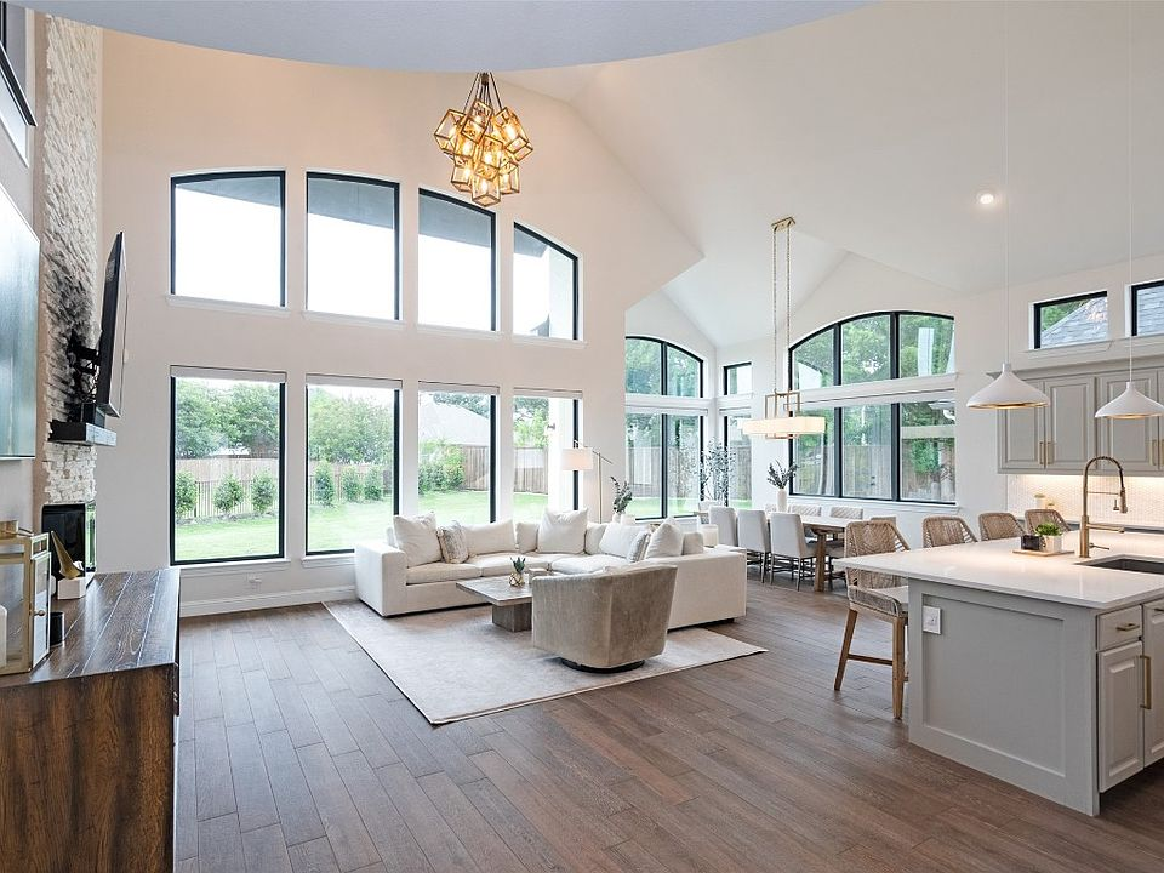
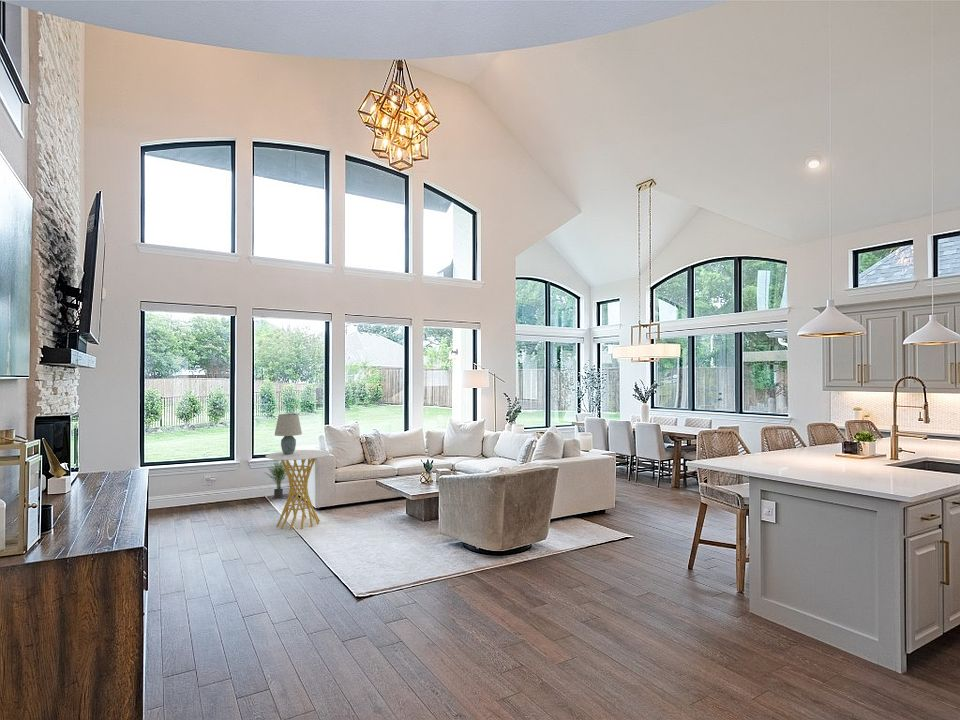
+ side table (298, 488)
+ table lamp (288, 434)
+ potted plant (276, 477)
